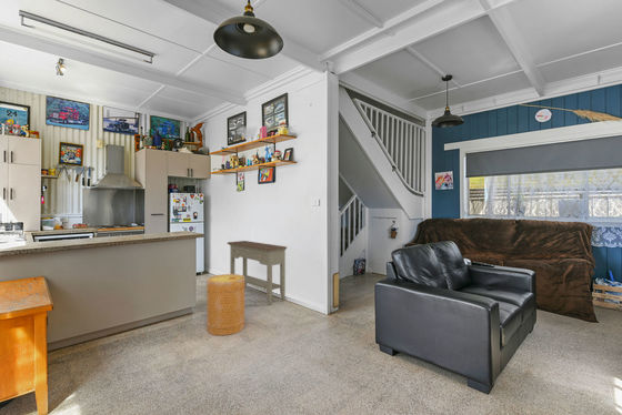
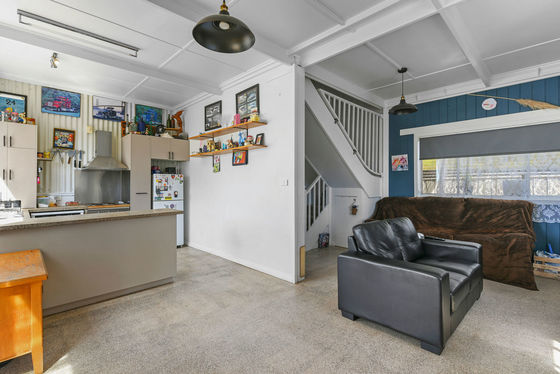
- basket (225, 303)
- console table (251, 276)
